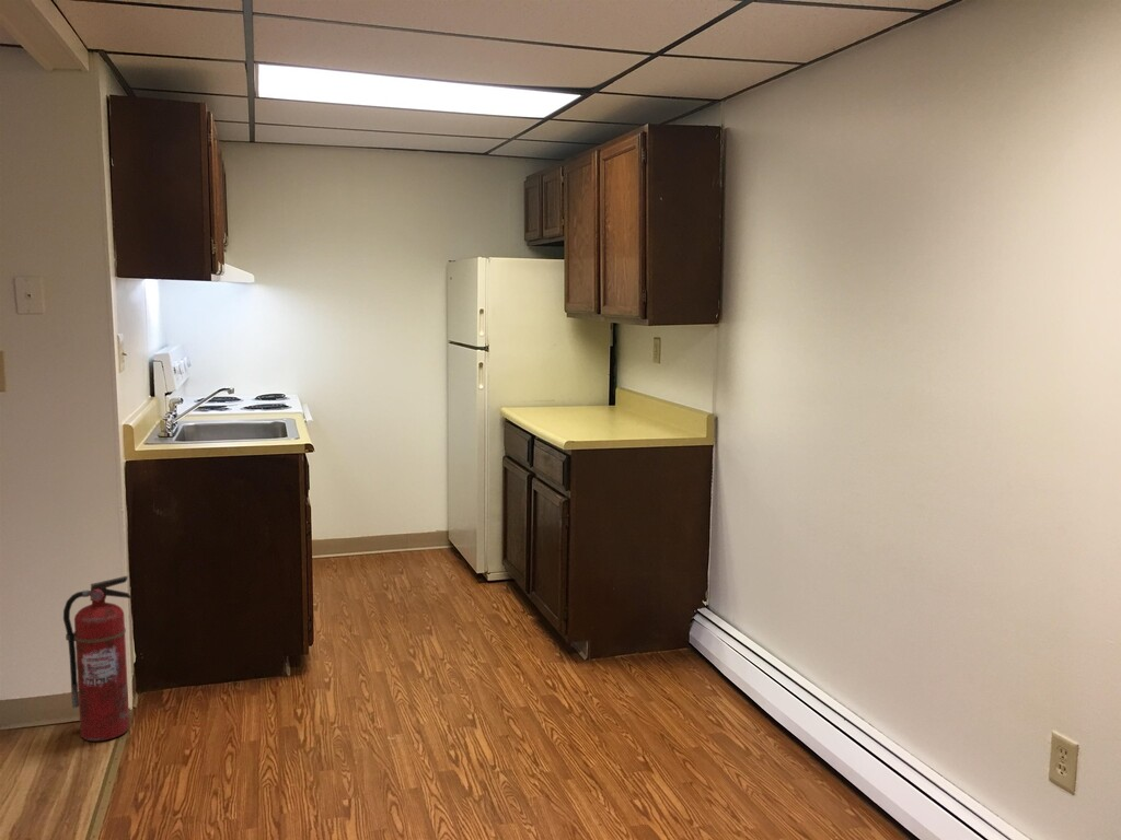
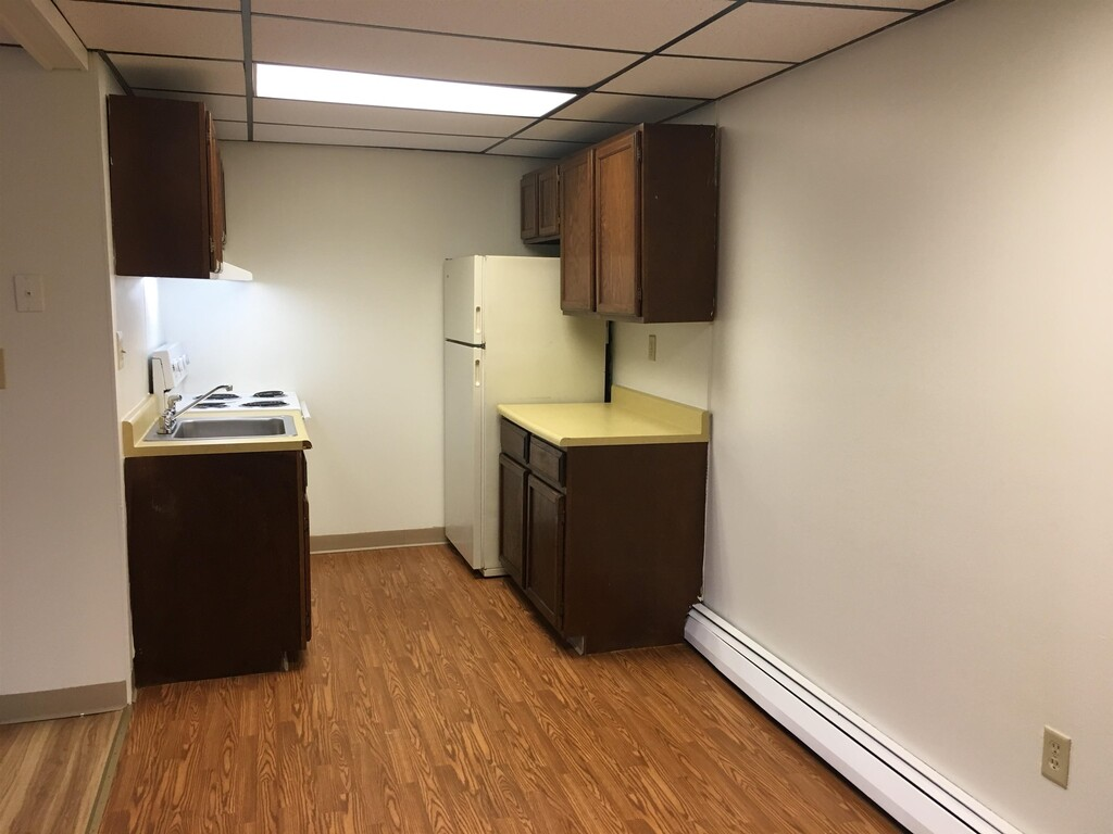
- fire extinguisher (100, 656)
